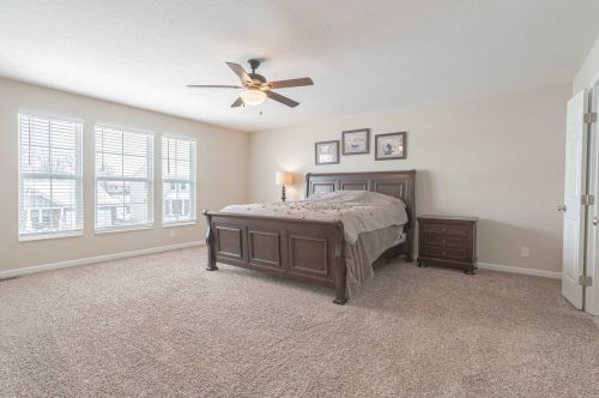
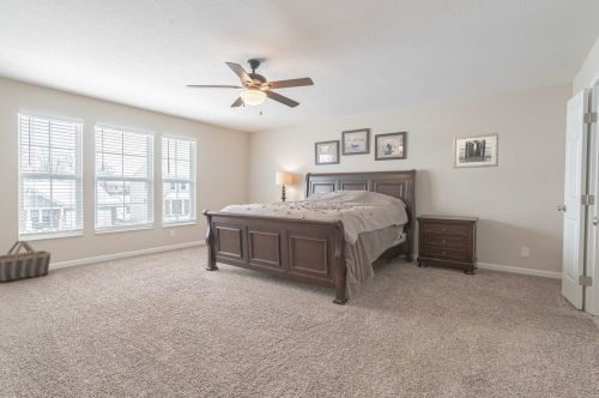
+ wall art (474, 151)
+ basket (22, 259)
